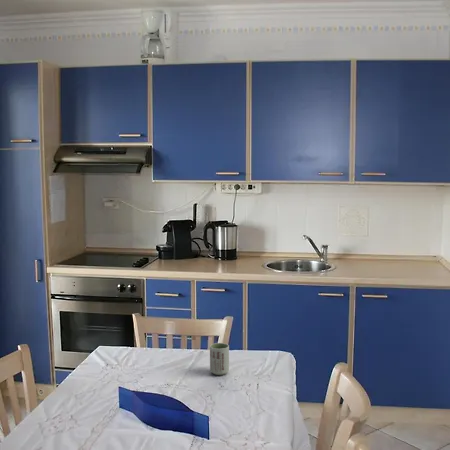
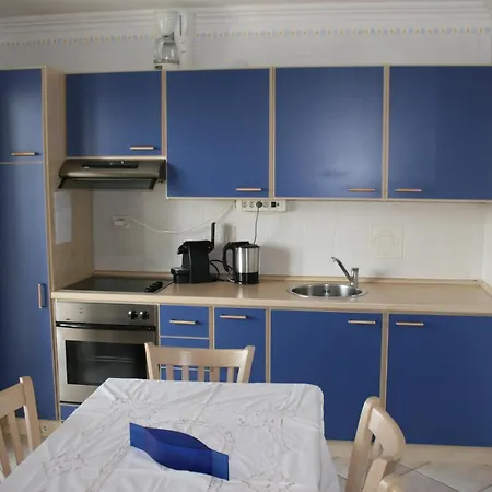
- cup (219, 359)
